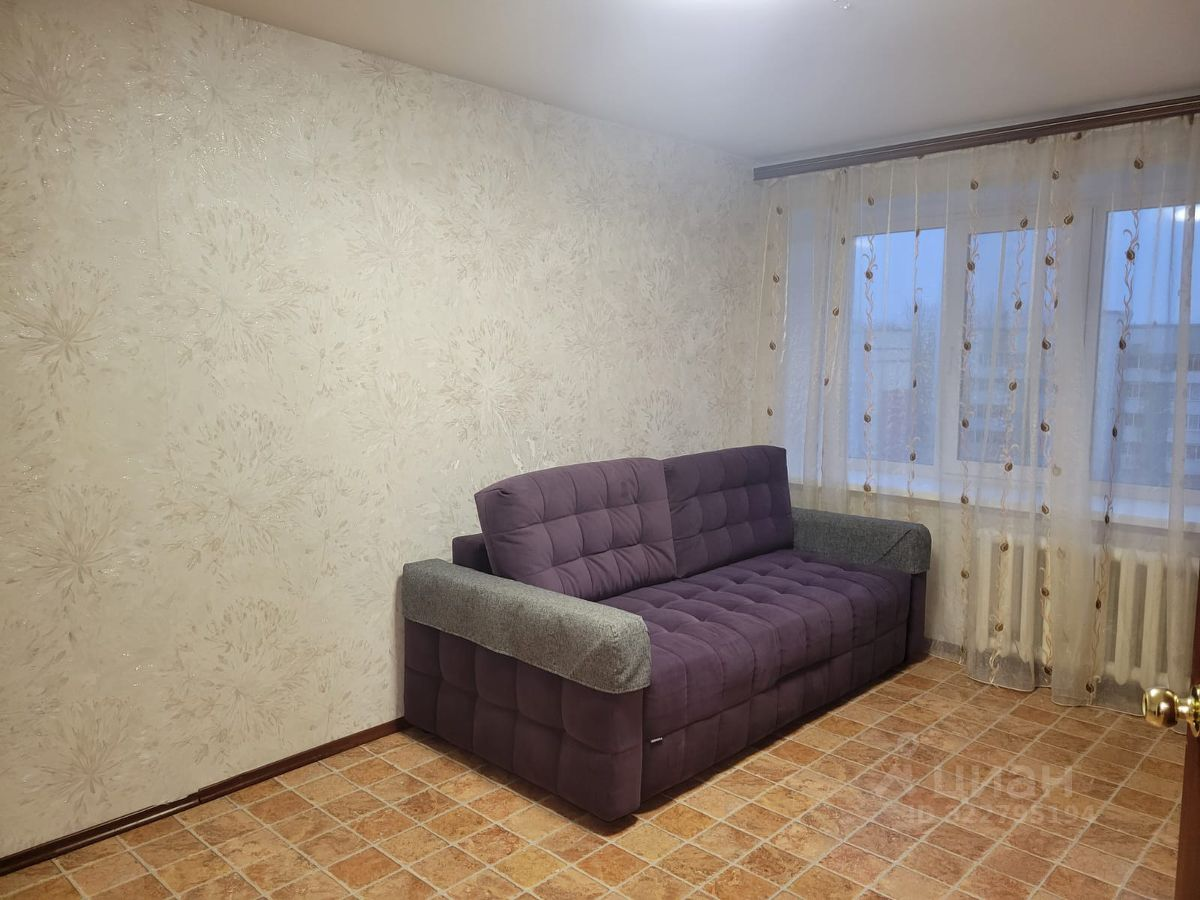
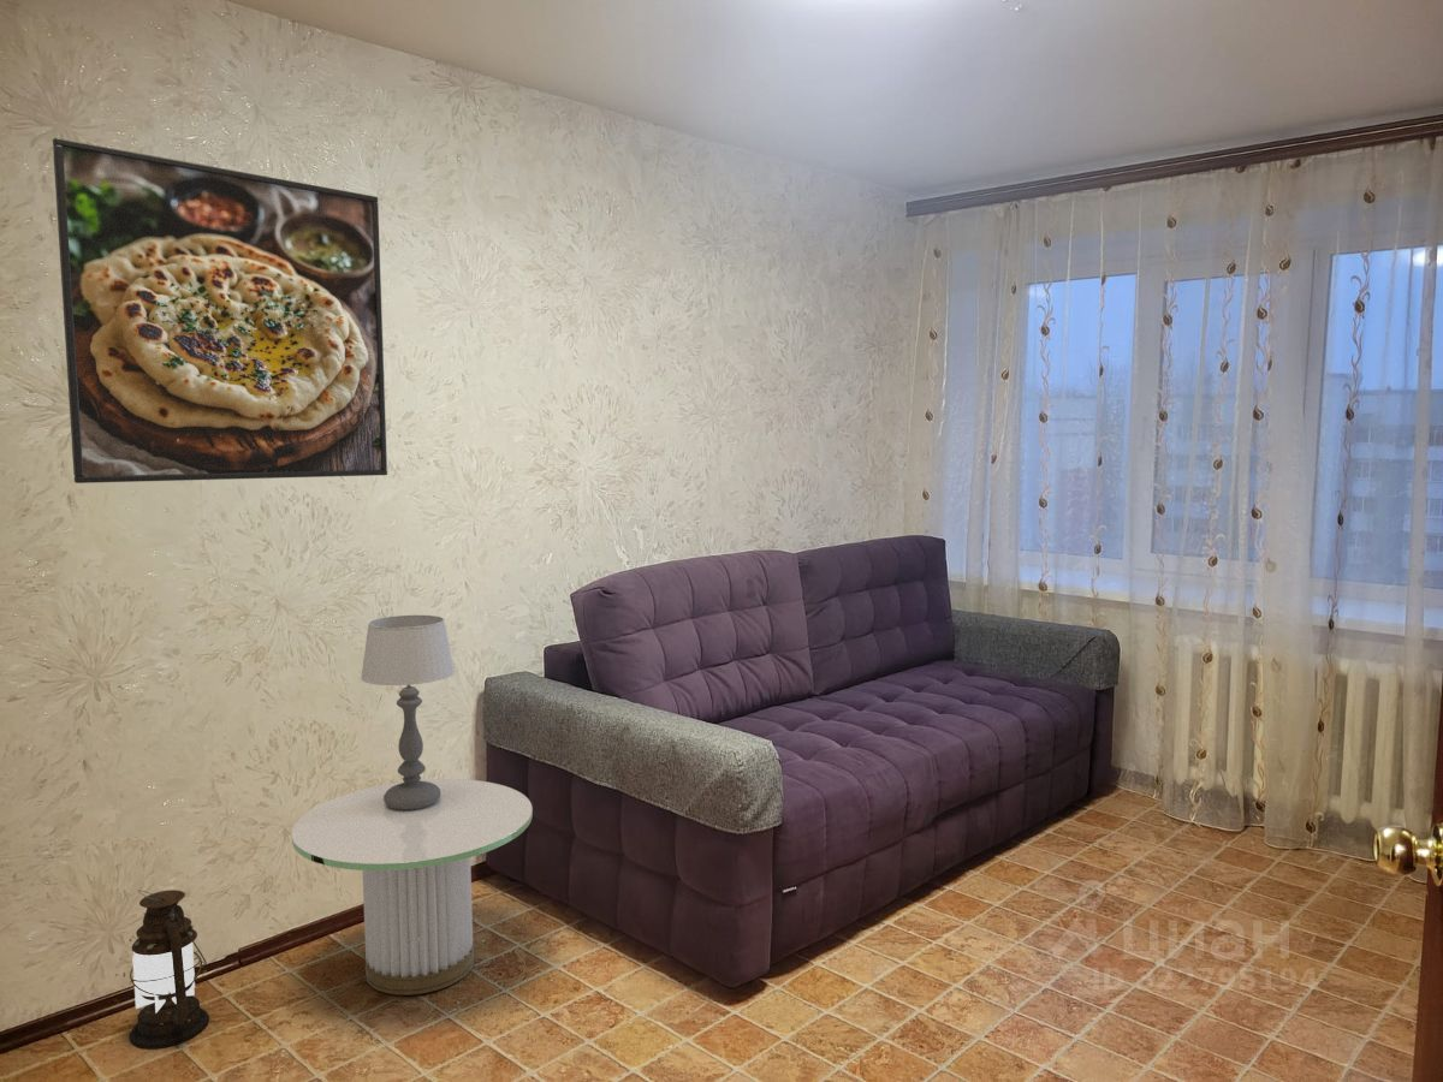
+ lantern (167, 961)
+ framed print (239, 327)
+ table lamp (409, 712)
+ side table (417, 892)
